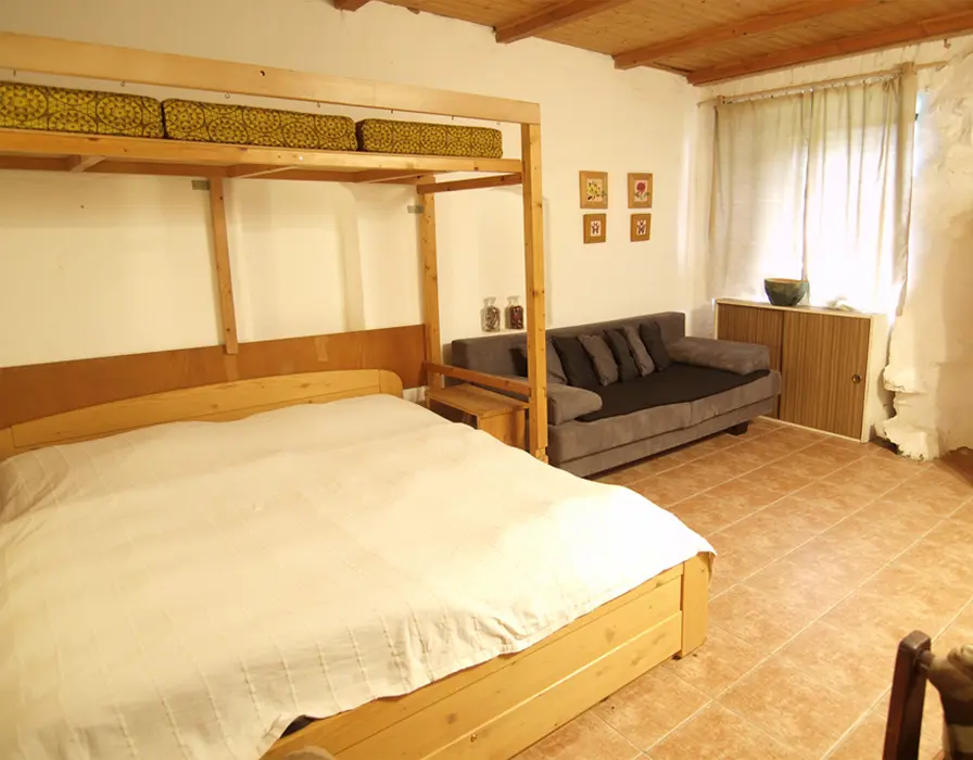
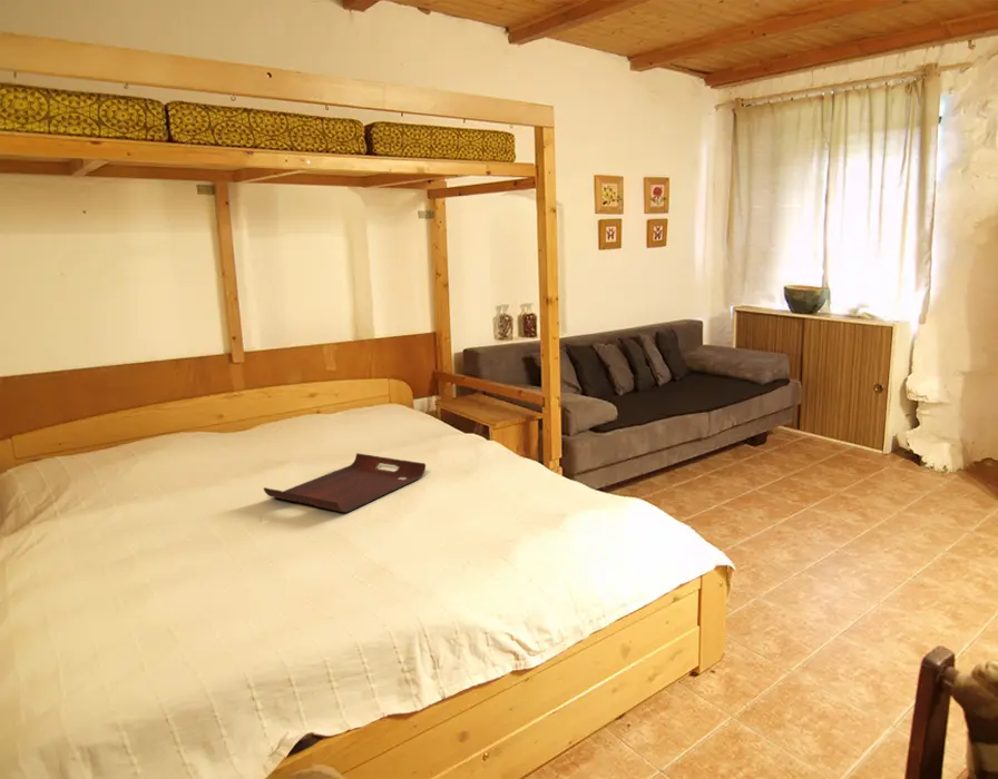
+ serving tray (349, 481)
